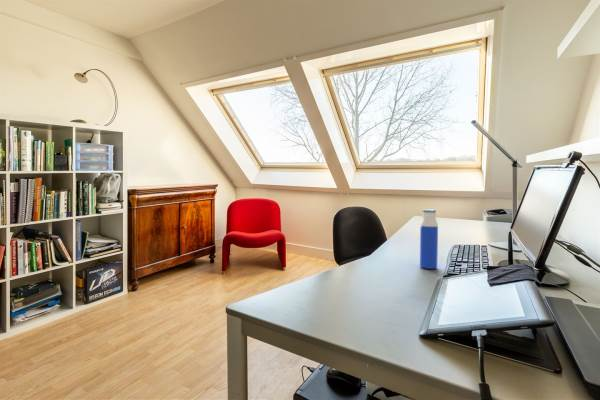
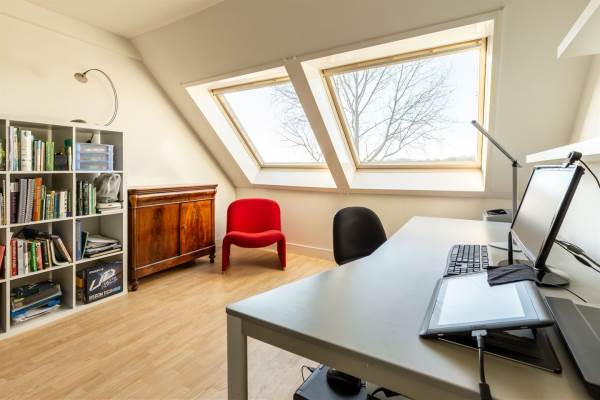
- water bottle (428, 238)
